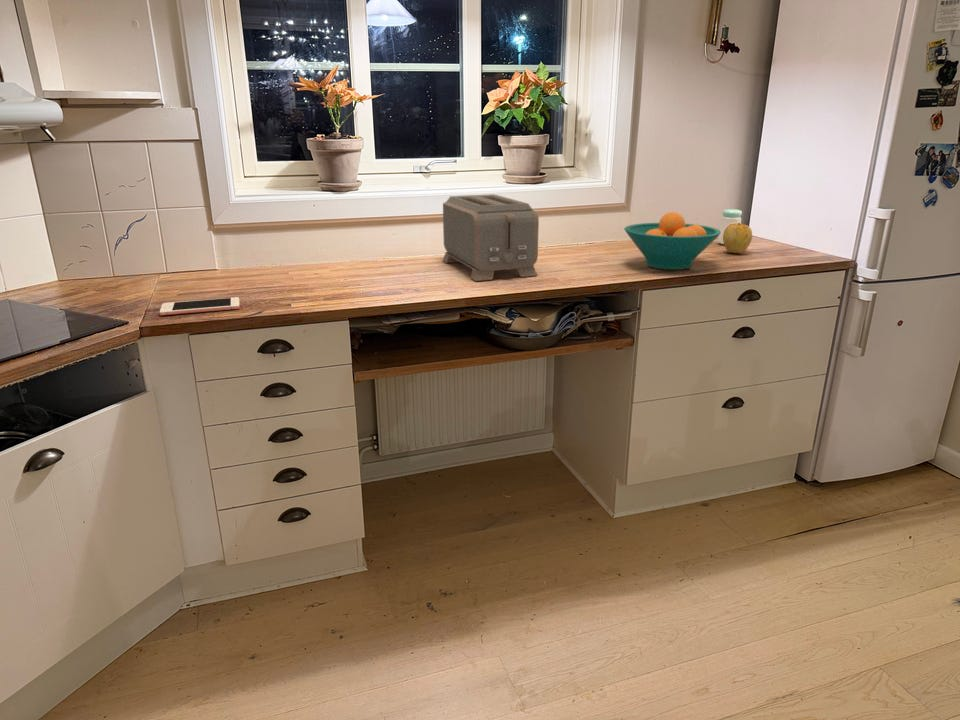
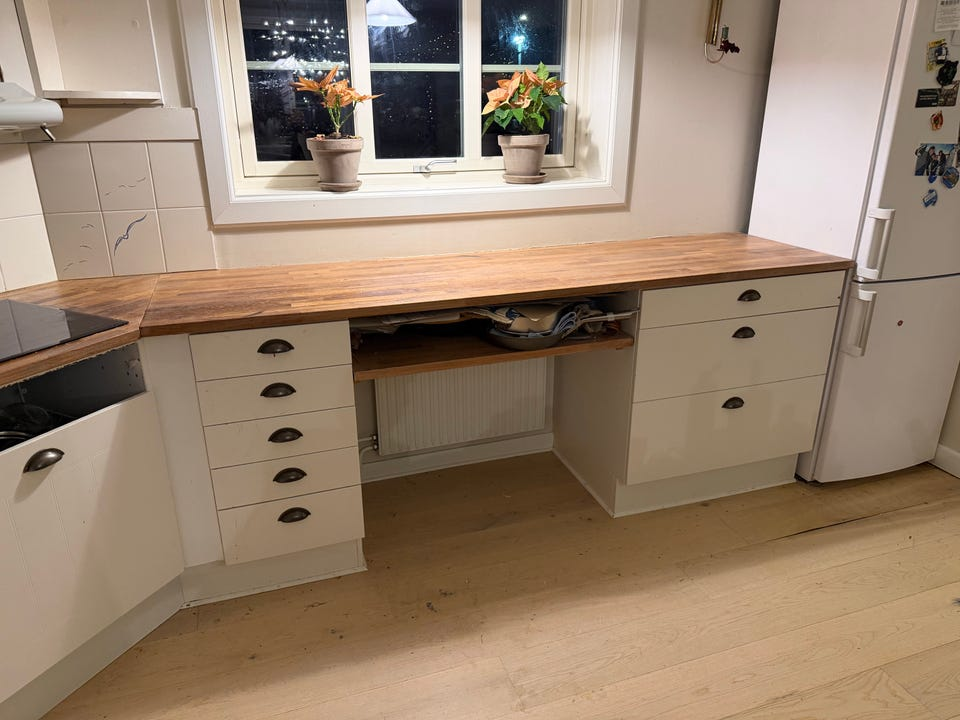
- cell phone (200, 305)
- toaster (489, 235)
- fruit bowl (670, 239)
- apple (737, 237)
- salt shaker (728, 225)
